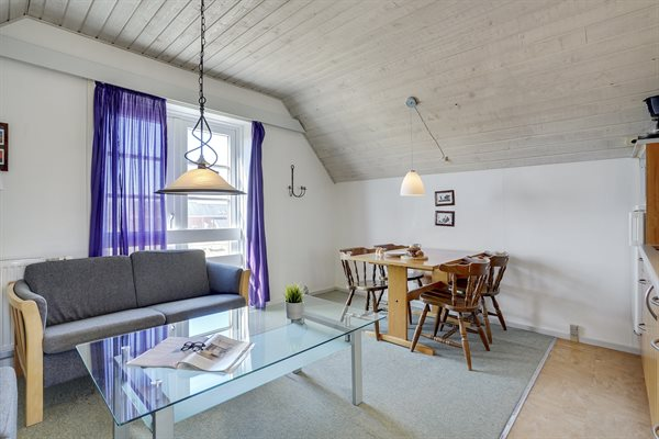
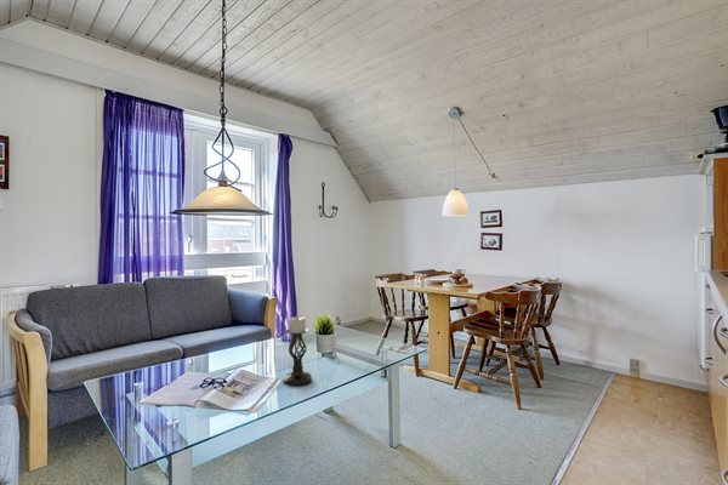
+ candle holder (297, 348)
